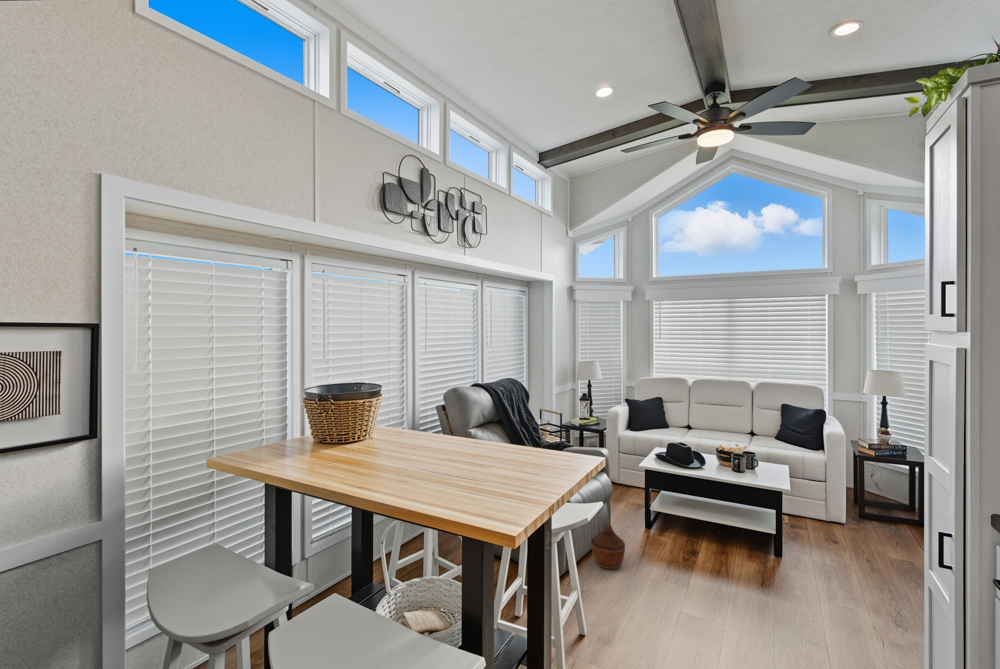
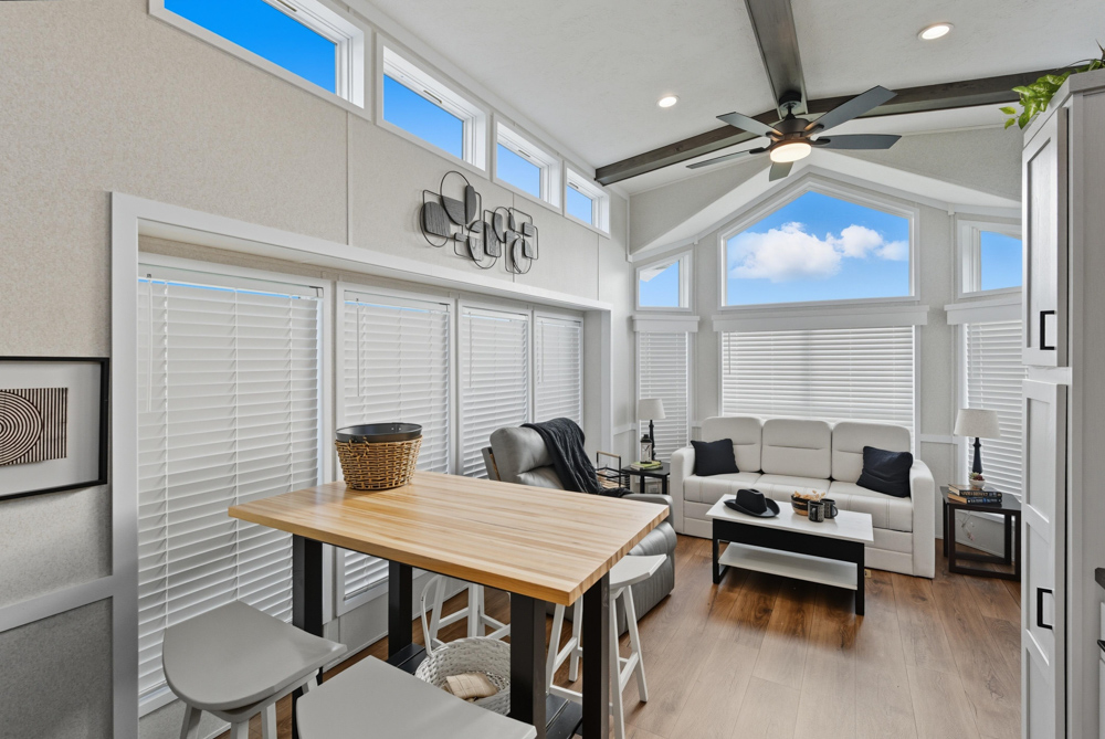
- woven basket (607, 544)
